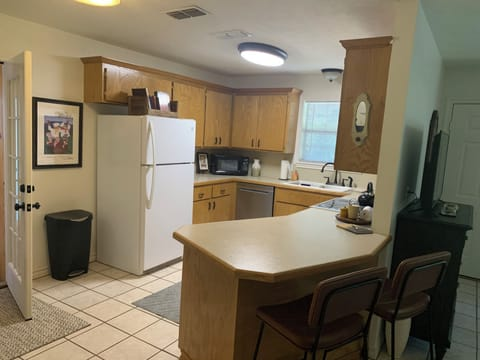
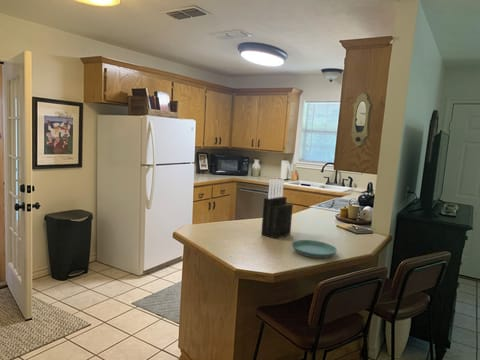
+ knife block (279, 207)
+ saucer (313, 249)
